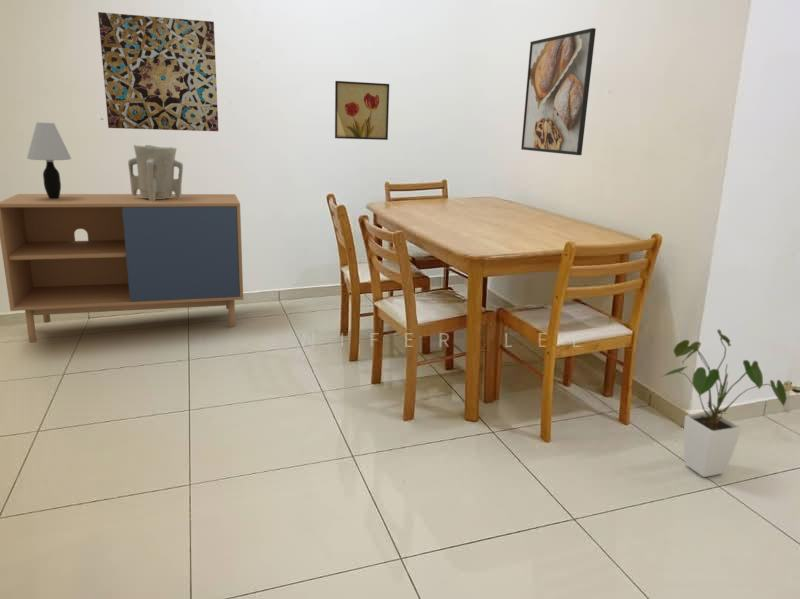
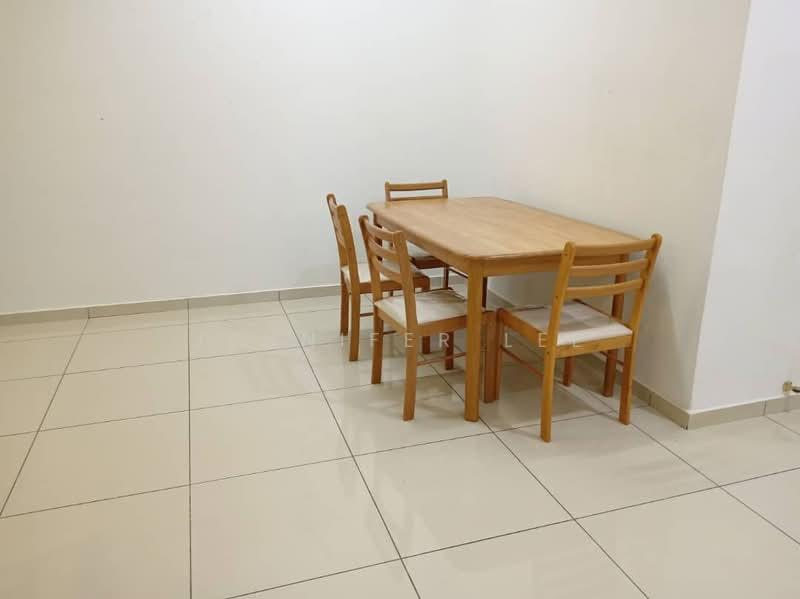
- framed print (554, 95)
- vase (155, 171)
- wall art (161, 74)
- storage cabinet (133, 264)
- house plant (720, 405)
- wall art (361, 111)
- table lamp (49, 160)
